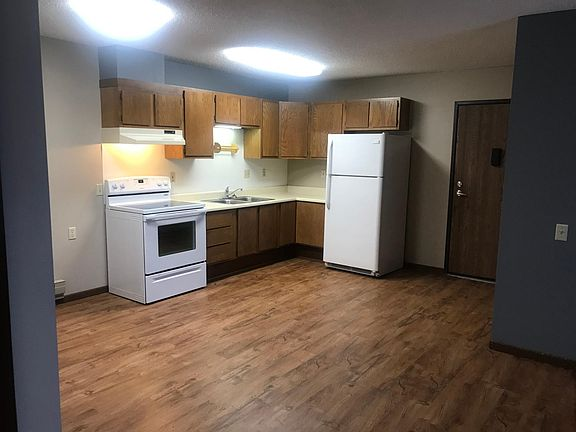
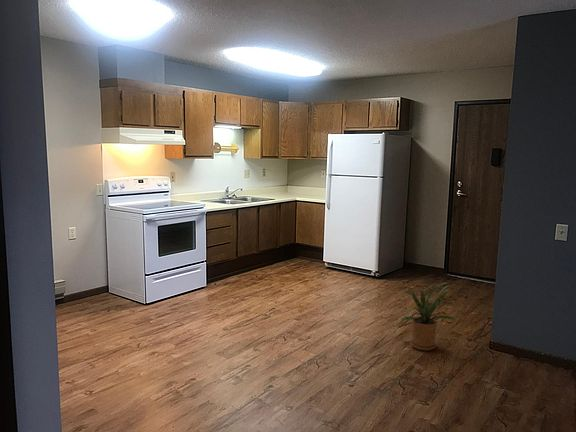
+ house plant (424, 312)
